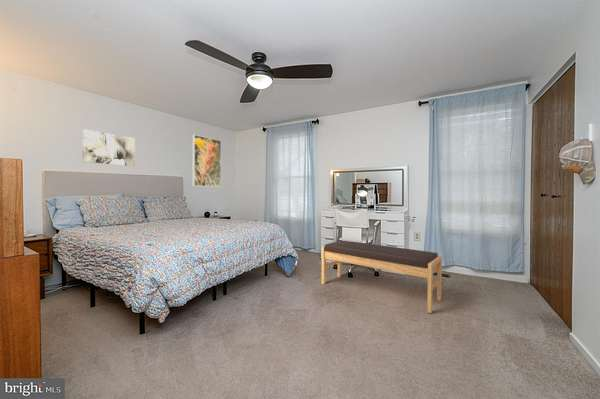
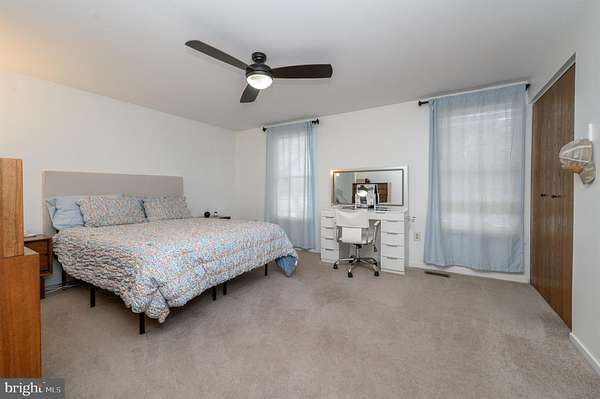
- wall art (110, 149)
- bench (377, 268)
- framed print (207, 162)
